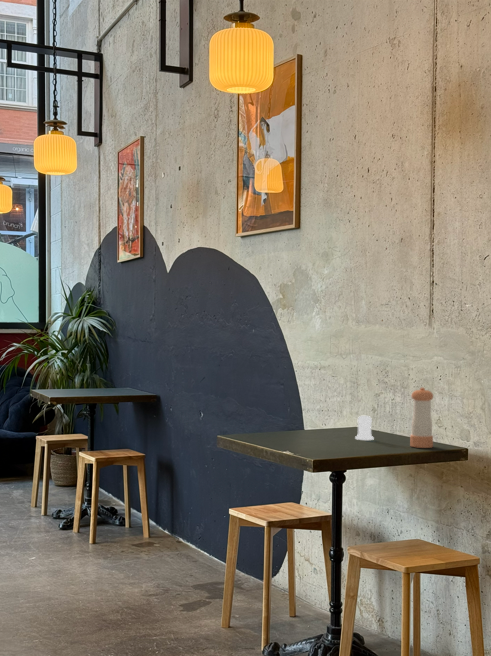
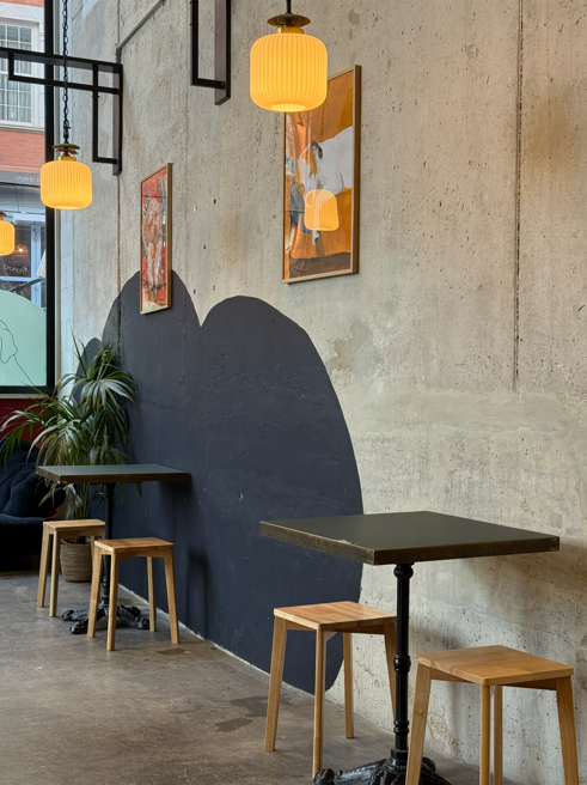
- salt shaker (364, 427)
- pepper shaker (421, 416)
